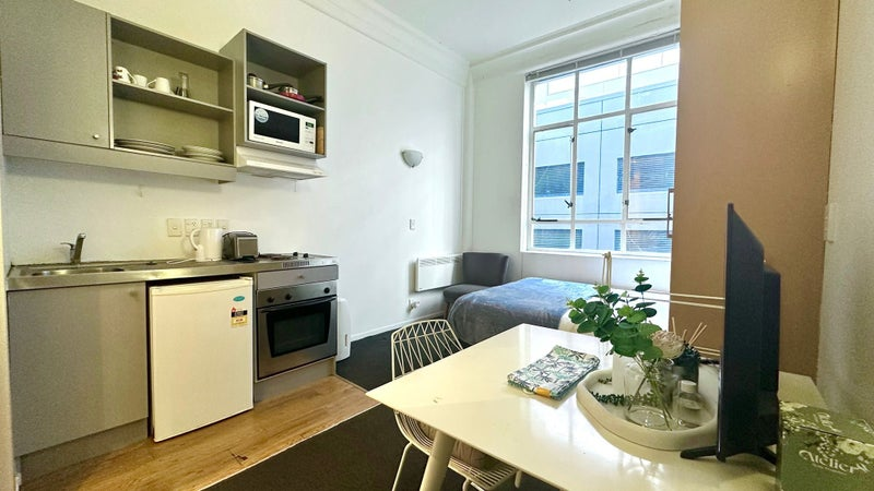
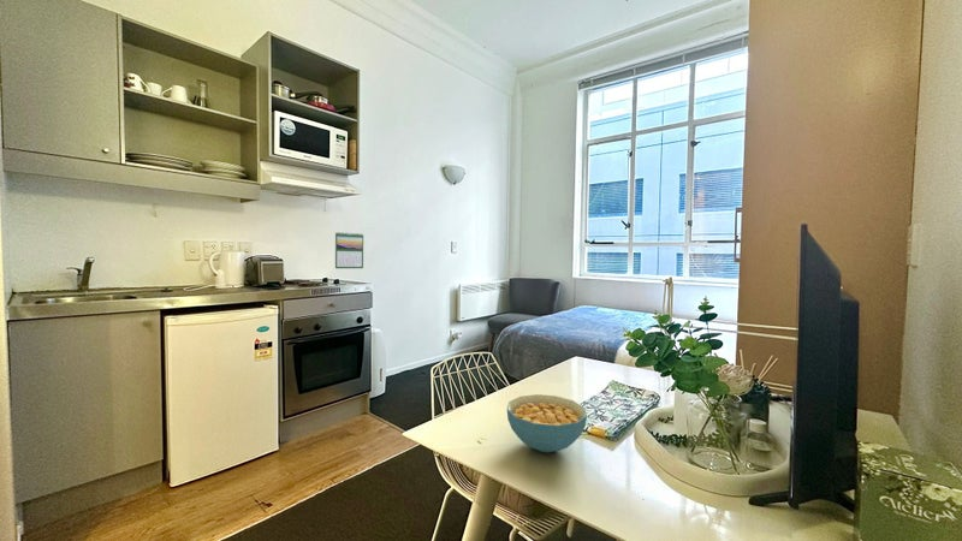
+ cereal bowl (545, 427)
+ calendar (349, 250)
